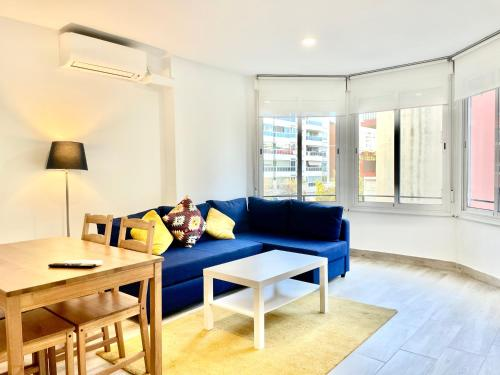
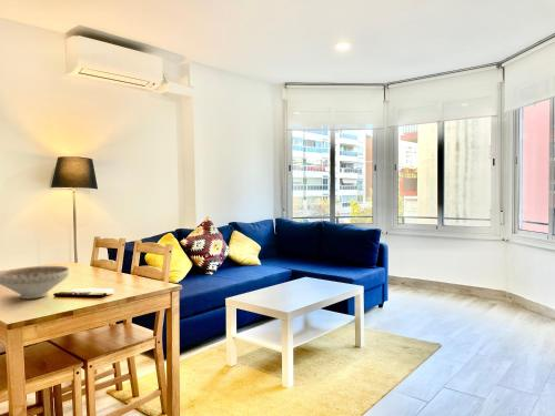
+ decorative bowl (33, 283)
